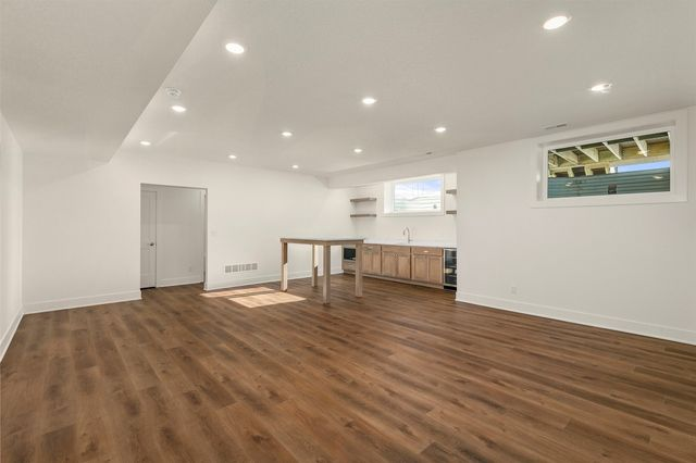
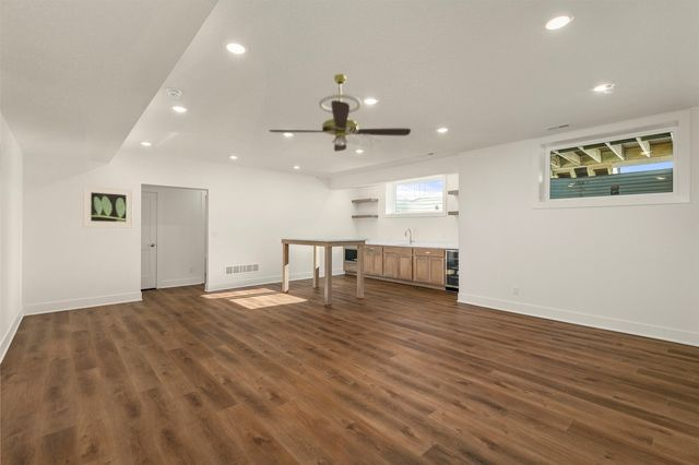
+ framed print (108, 207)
+ ceiling fan (340, 114)
